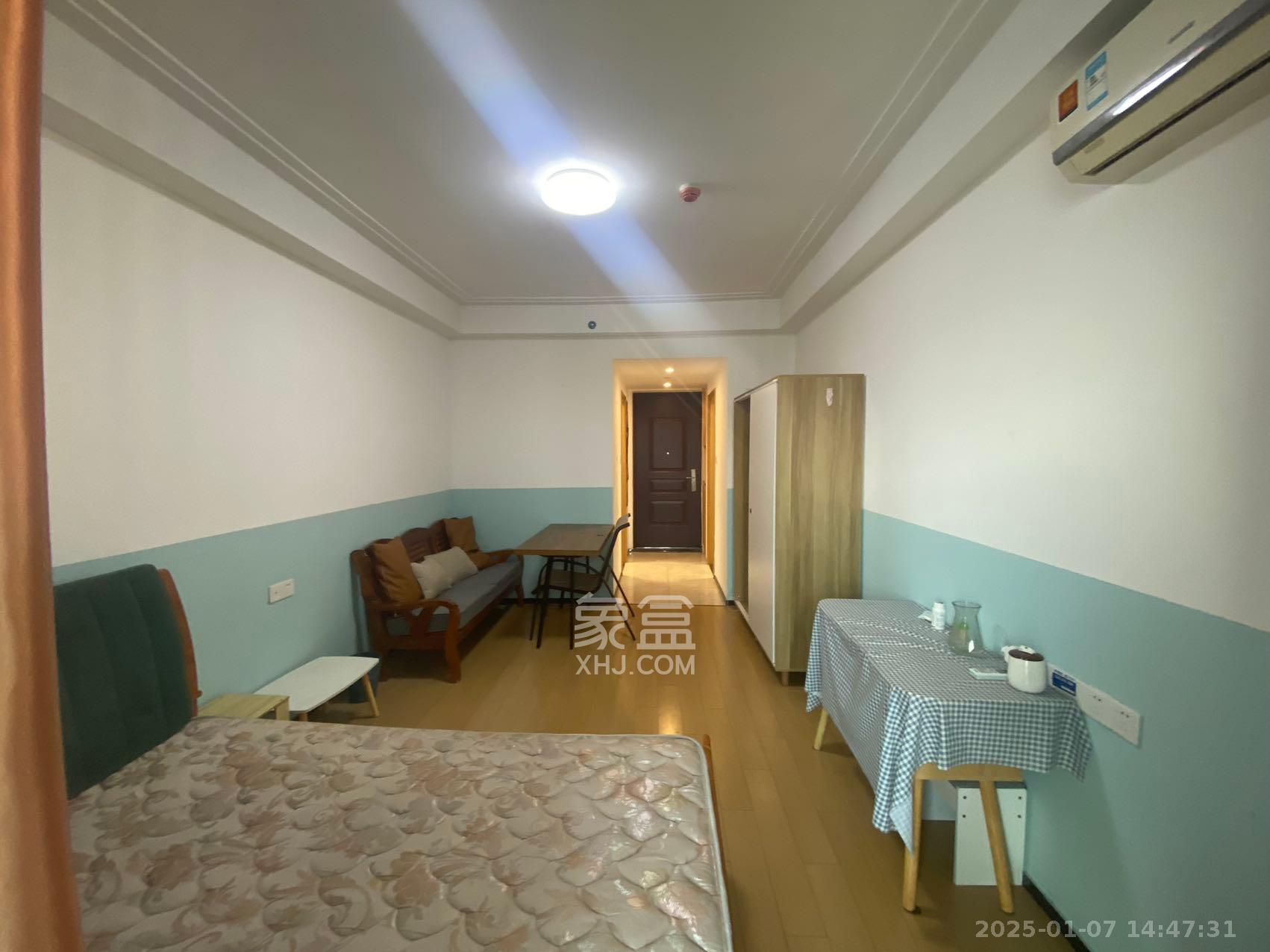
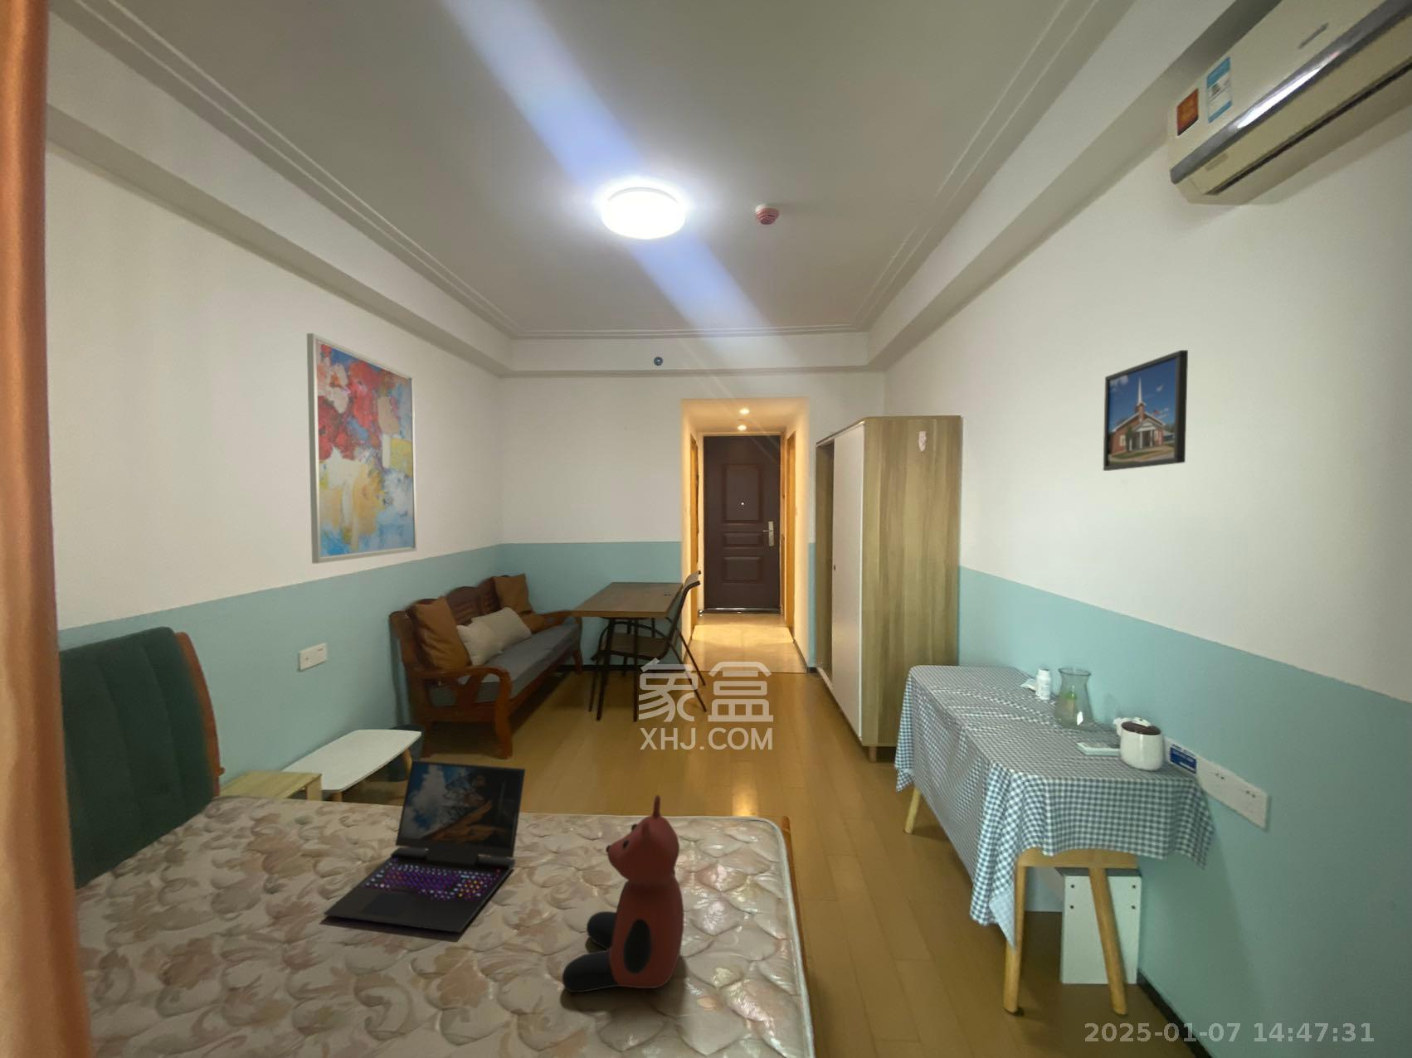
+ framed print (1142, 416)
+ wall art (369, 457)
+ laptop (434, 838)
+ teddy bear (626, 887)
